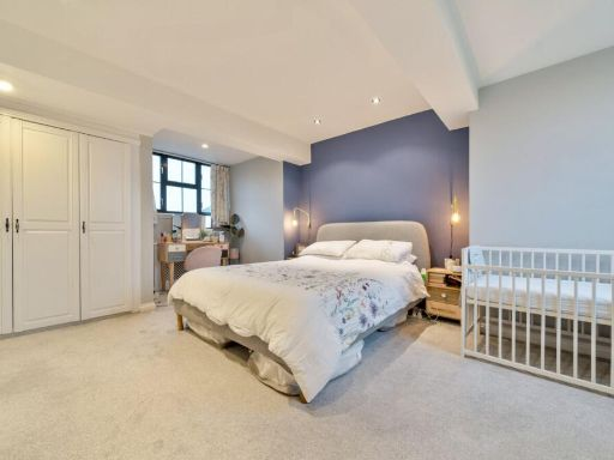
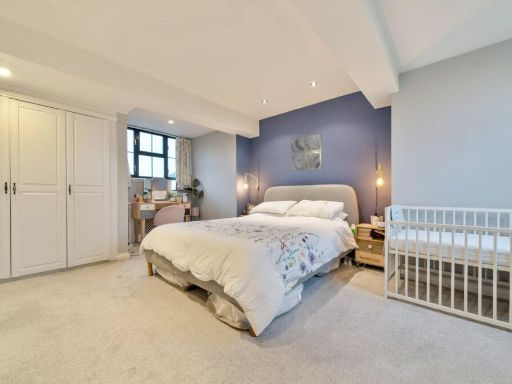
+ wall art (305, 152)
